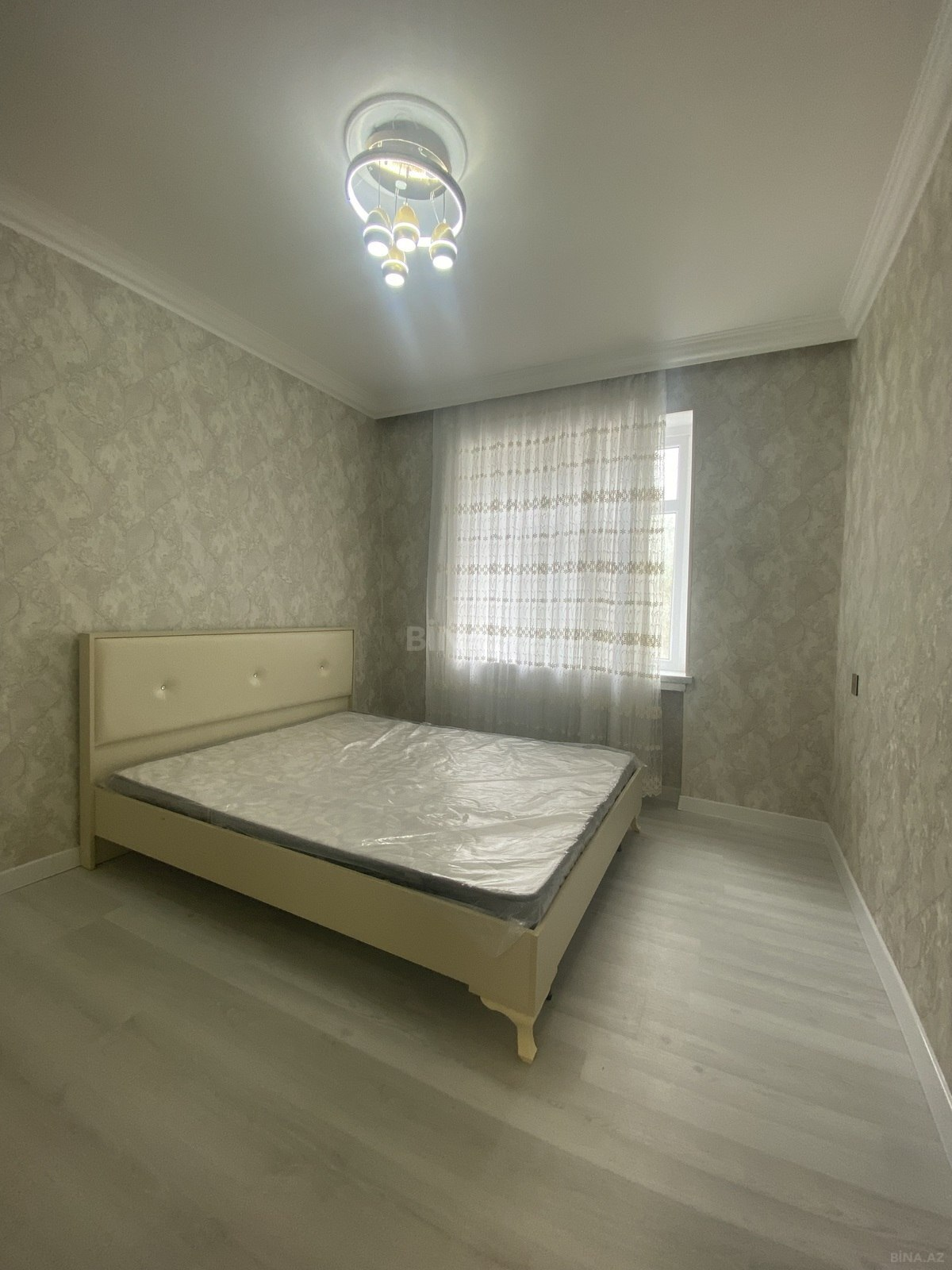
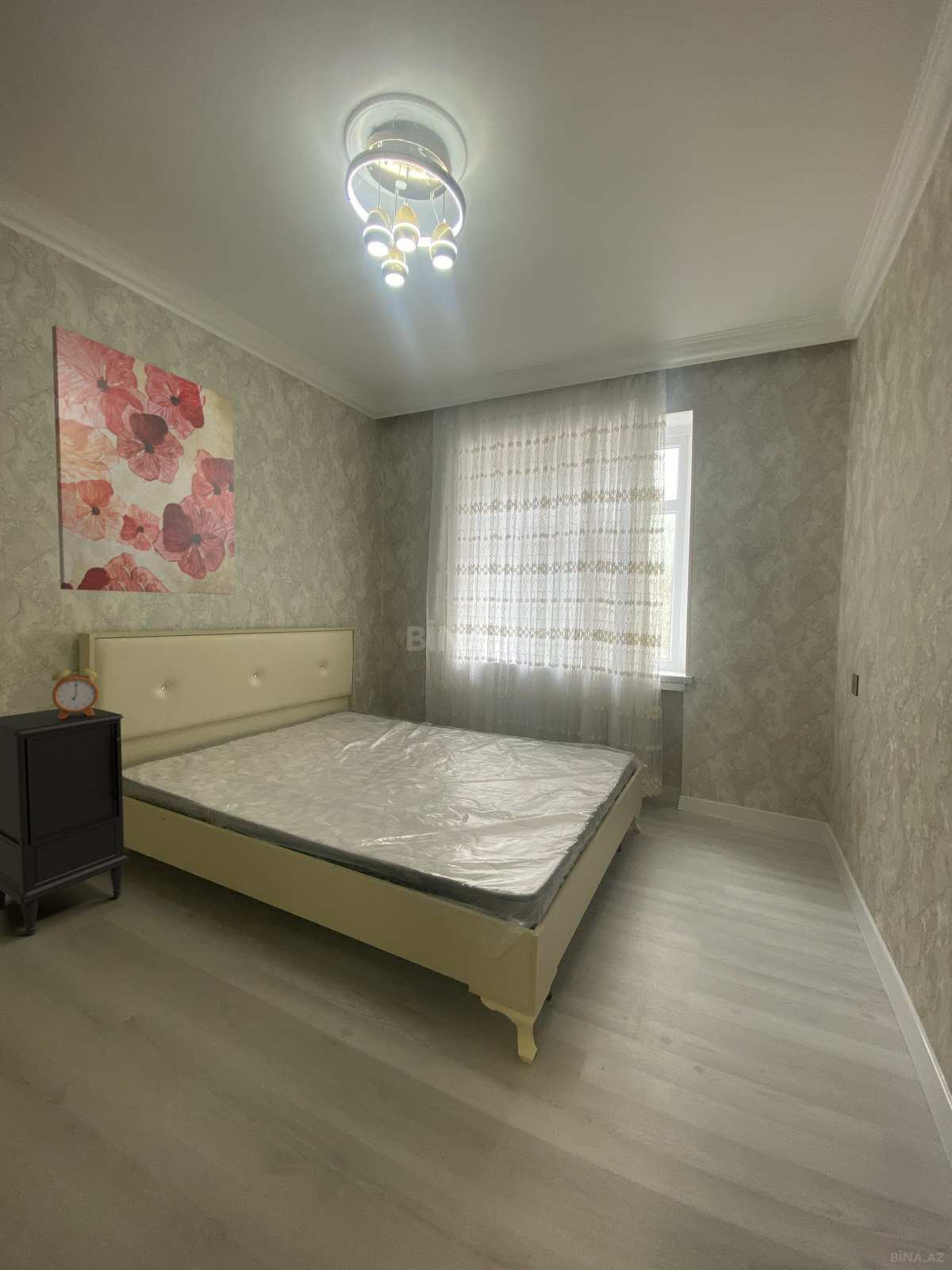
+ alarm clock (75, 687)
+ nightstand (58, 810)
+ wall art (158, 481)
